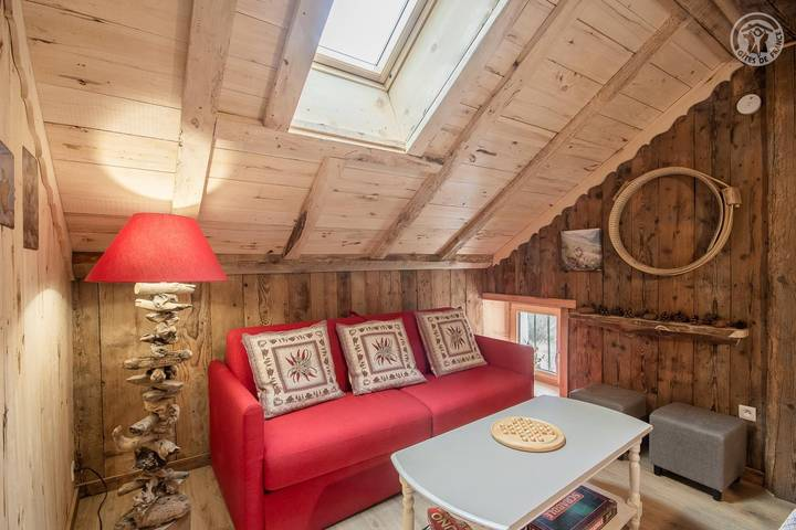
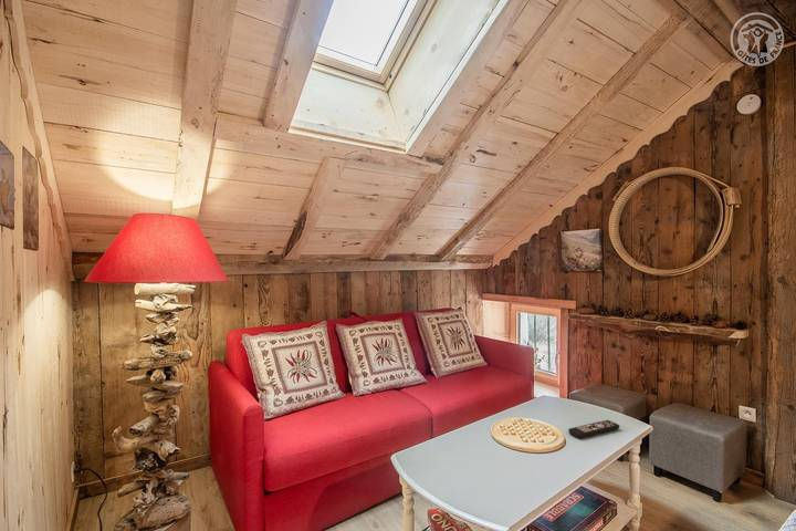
+ remote control (594, 428)
